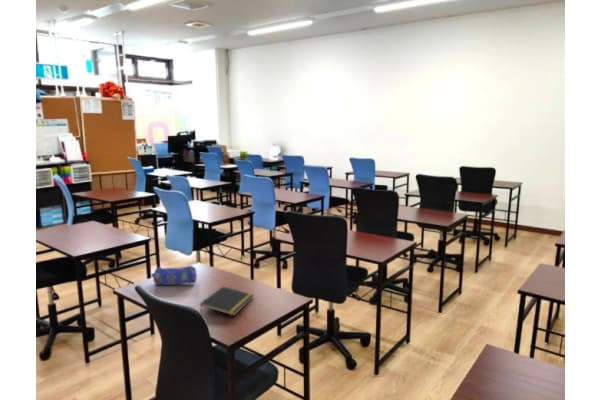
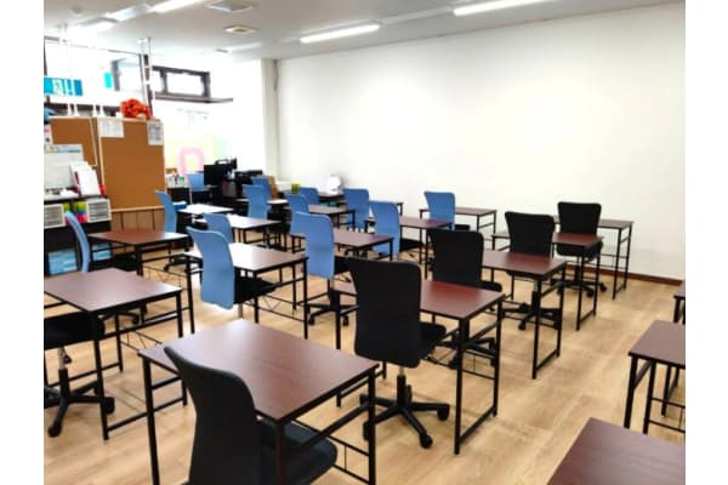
- notepad (228, 300)
- pencil case (174, 275)
